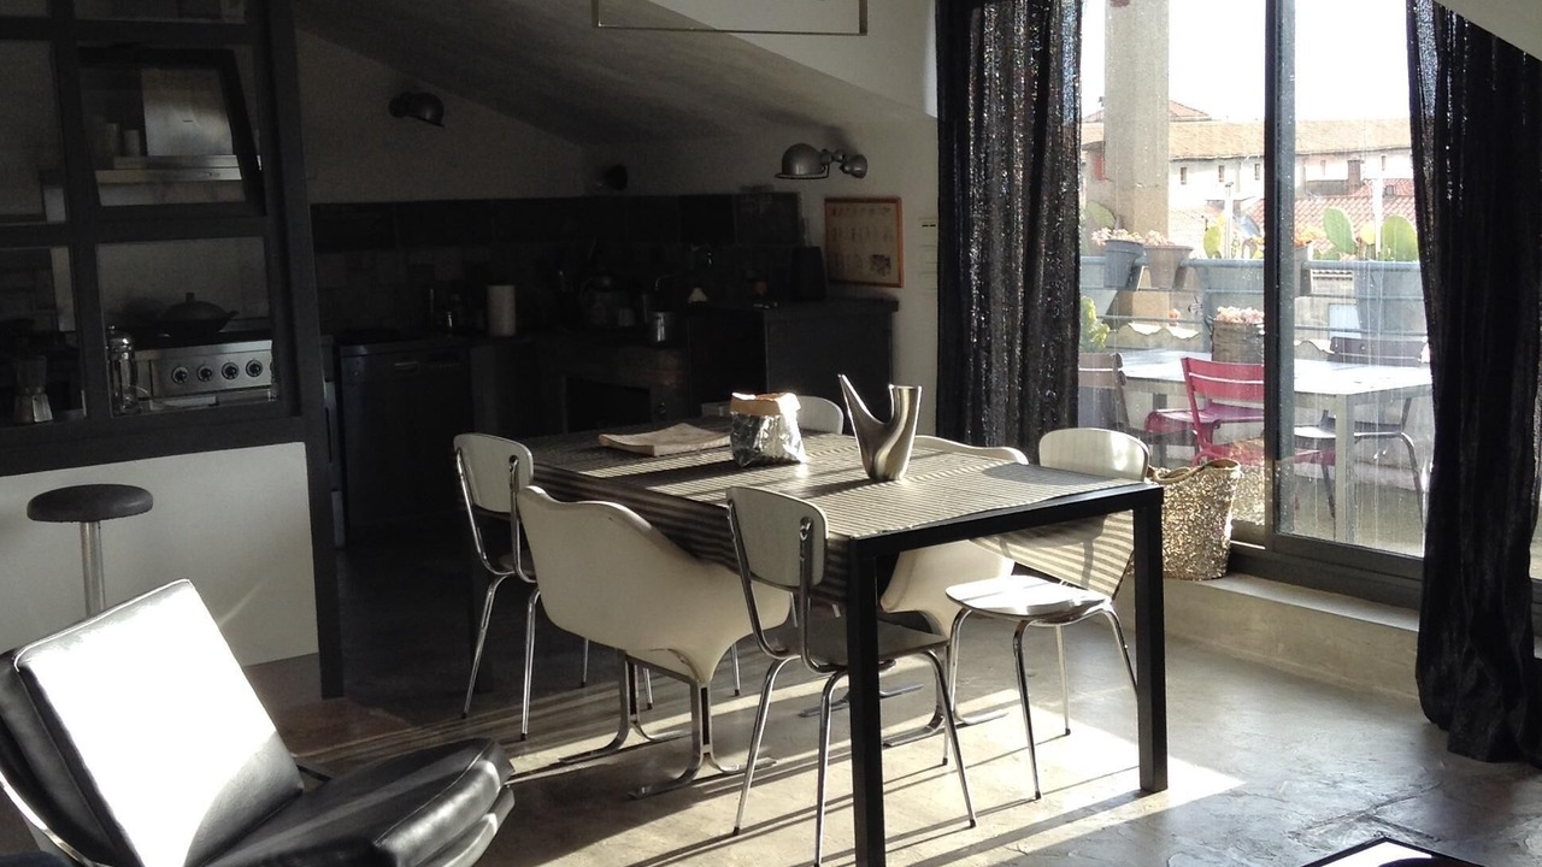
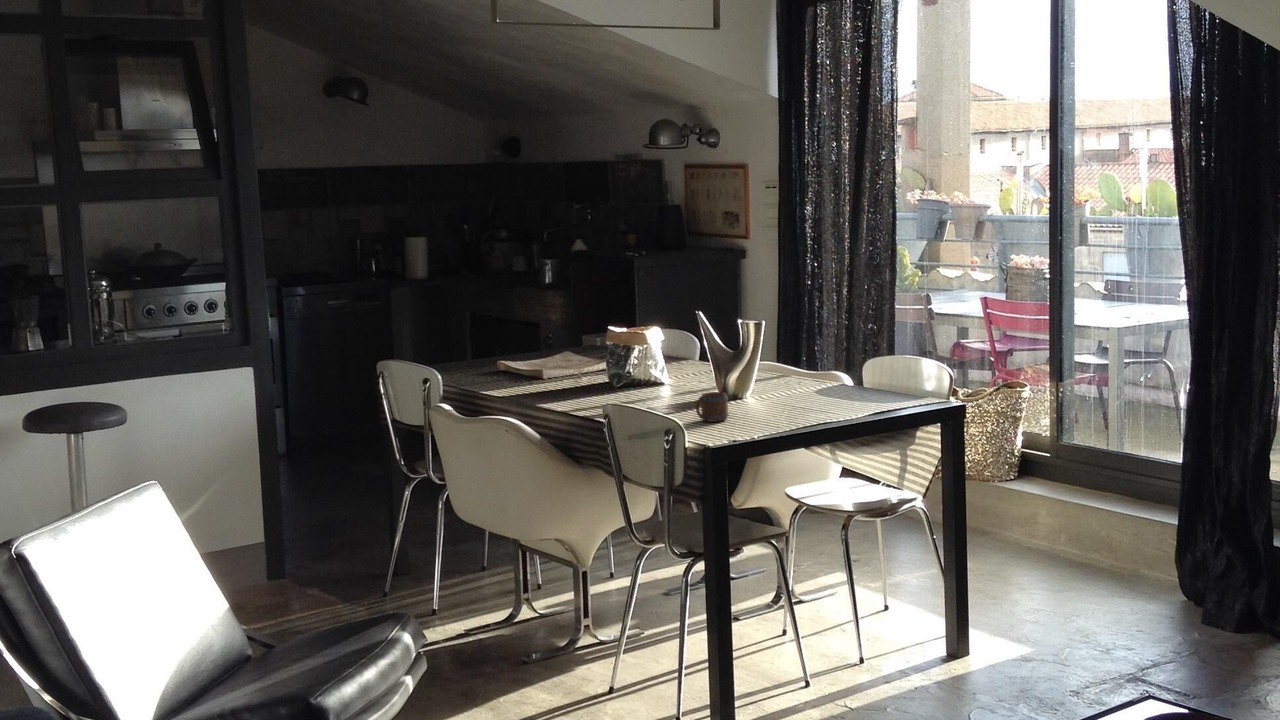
+ mug (710, 407)
